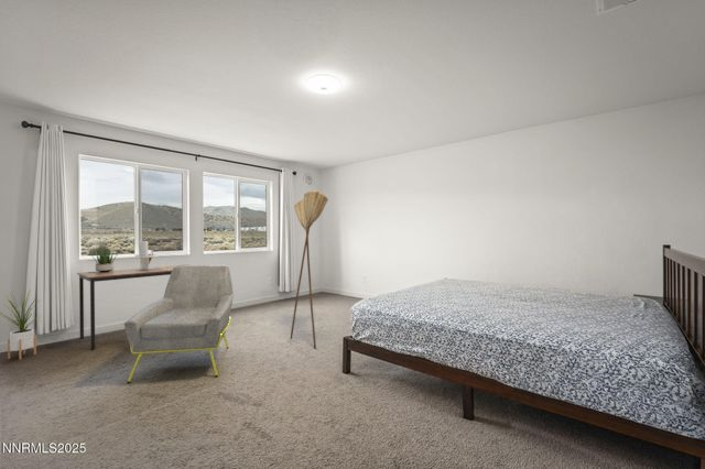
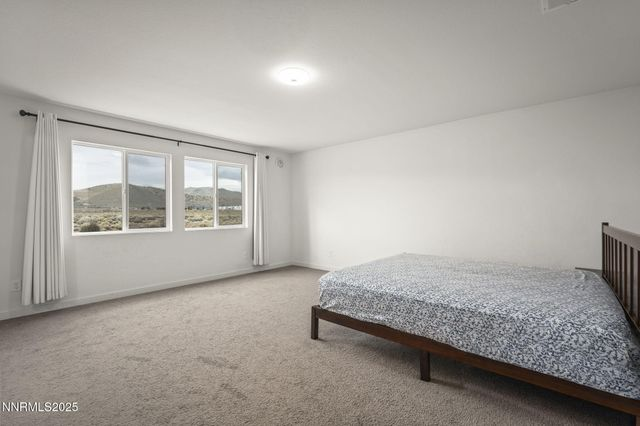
- house plant (22, 323)
- desk (144, 276)
- potted plant (105, 258)
- letter holder (147, 254)
- armchair (189, 315)
- floor lamp (310, 271)
